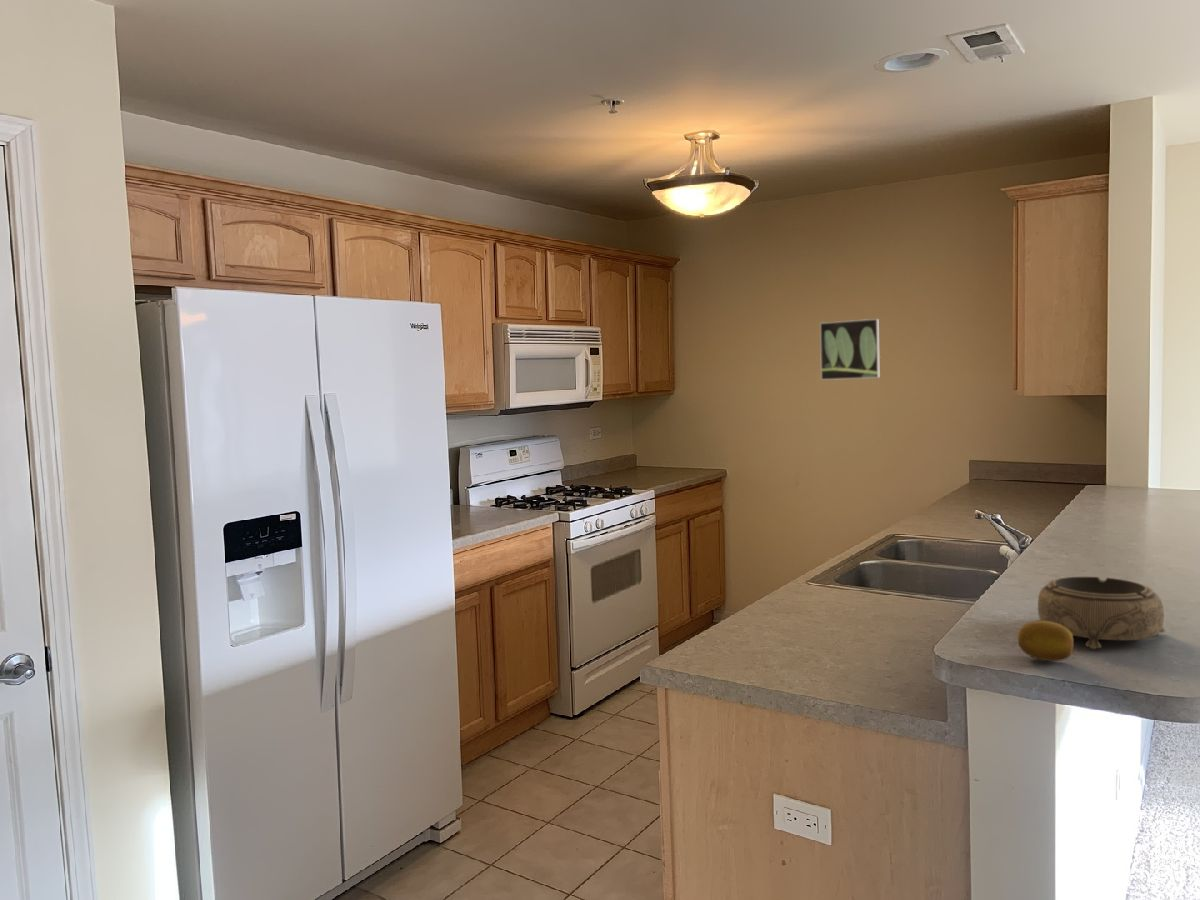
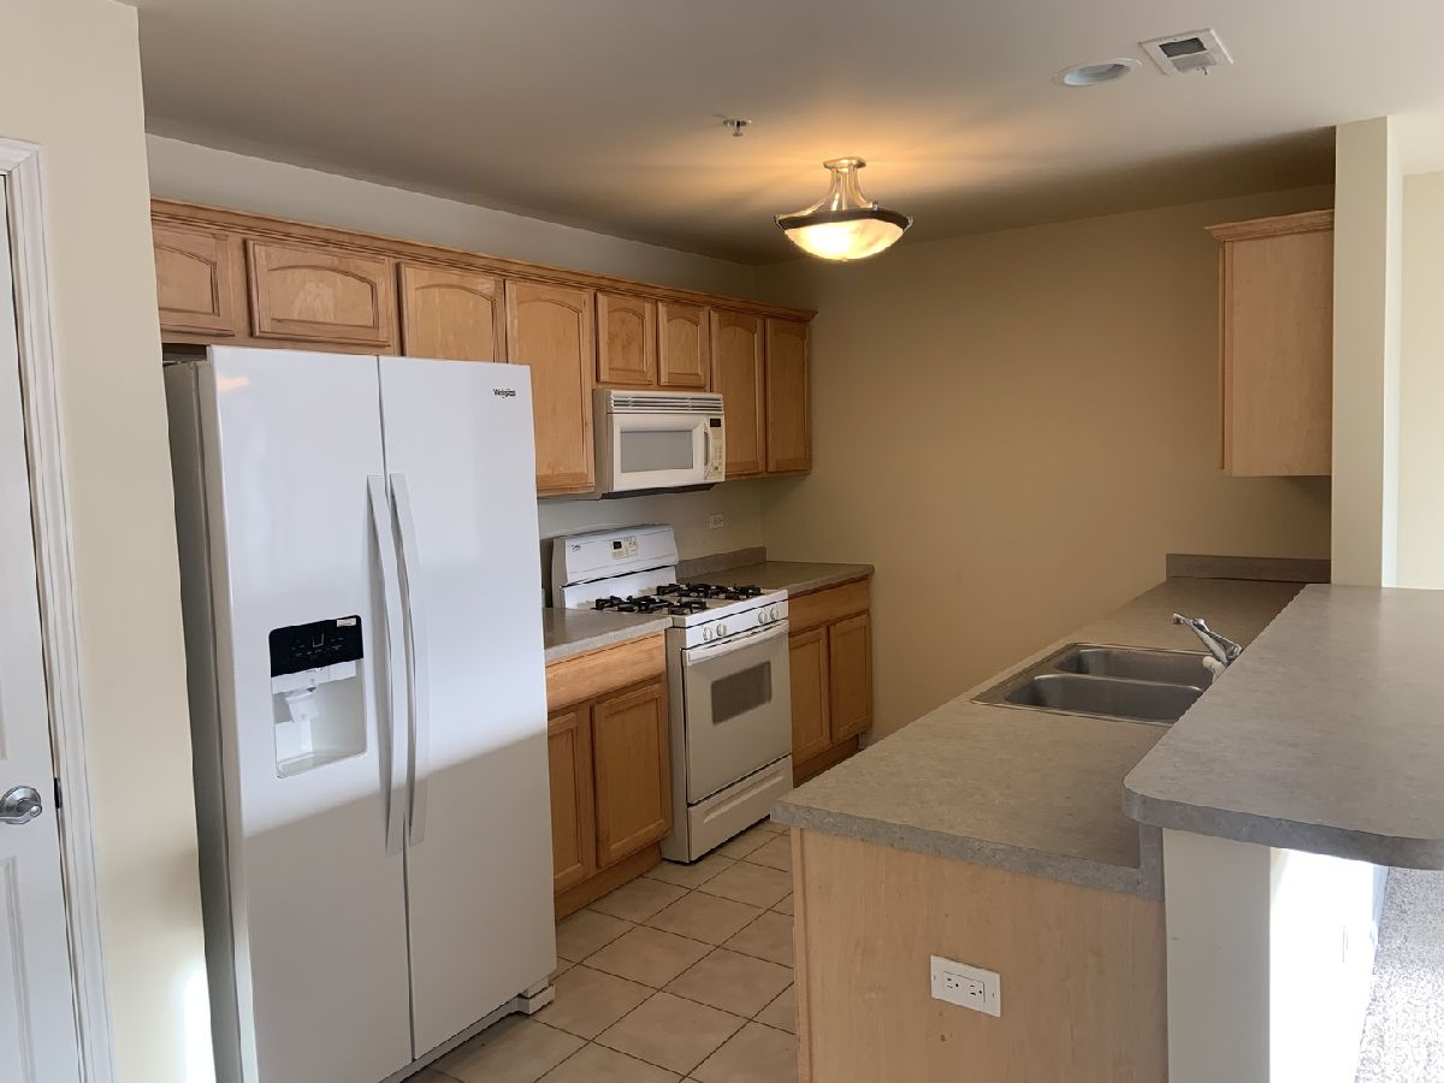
- fruit (1045, 640)
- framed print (849, 350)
- decorative bowl (1098, 610)
